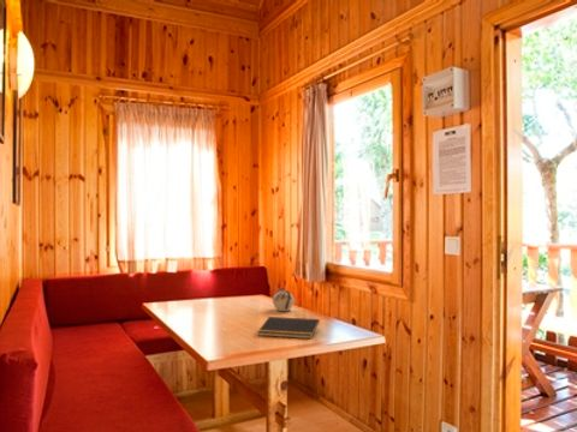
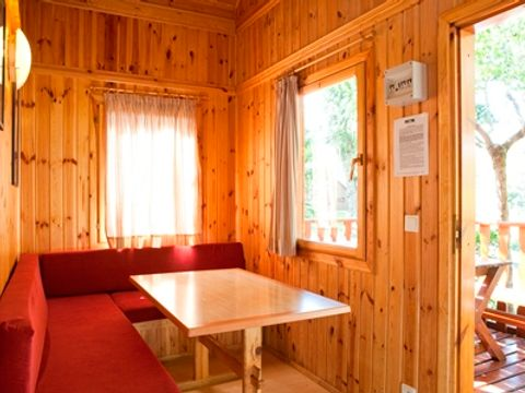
- notepad (288, 326)
- teapot (282, 298)
